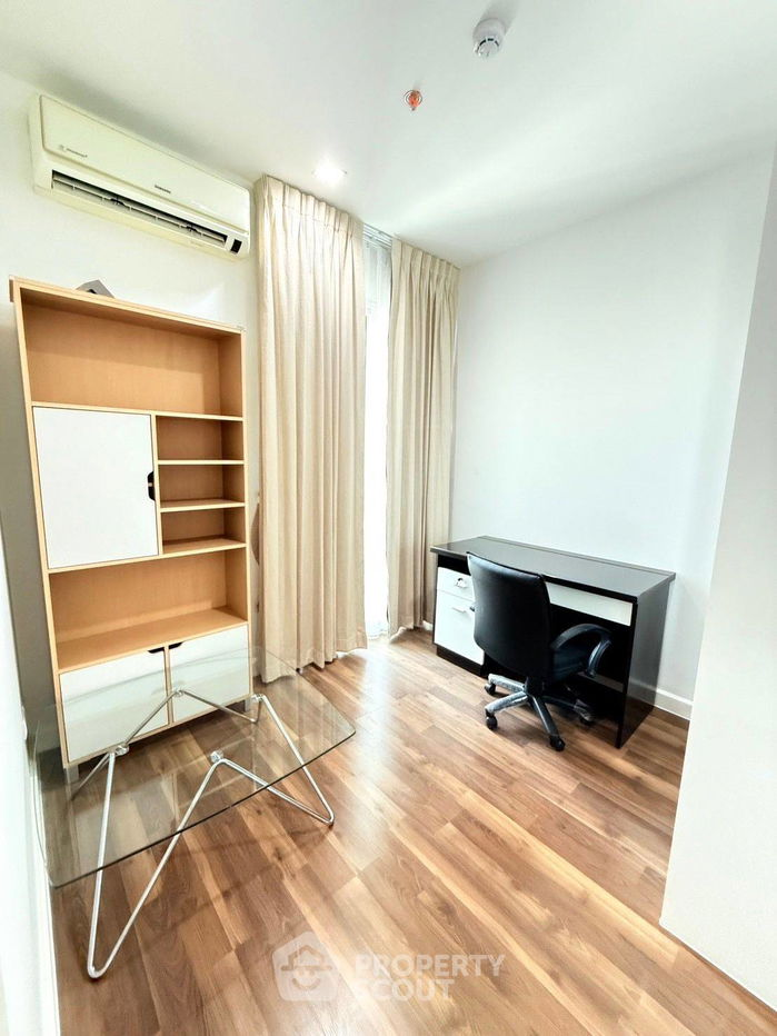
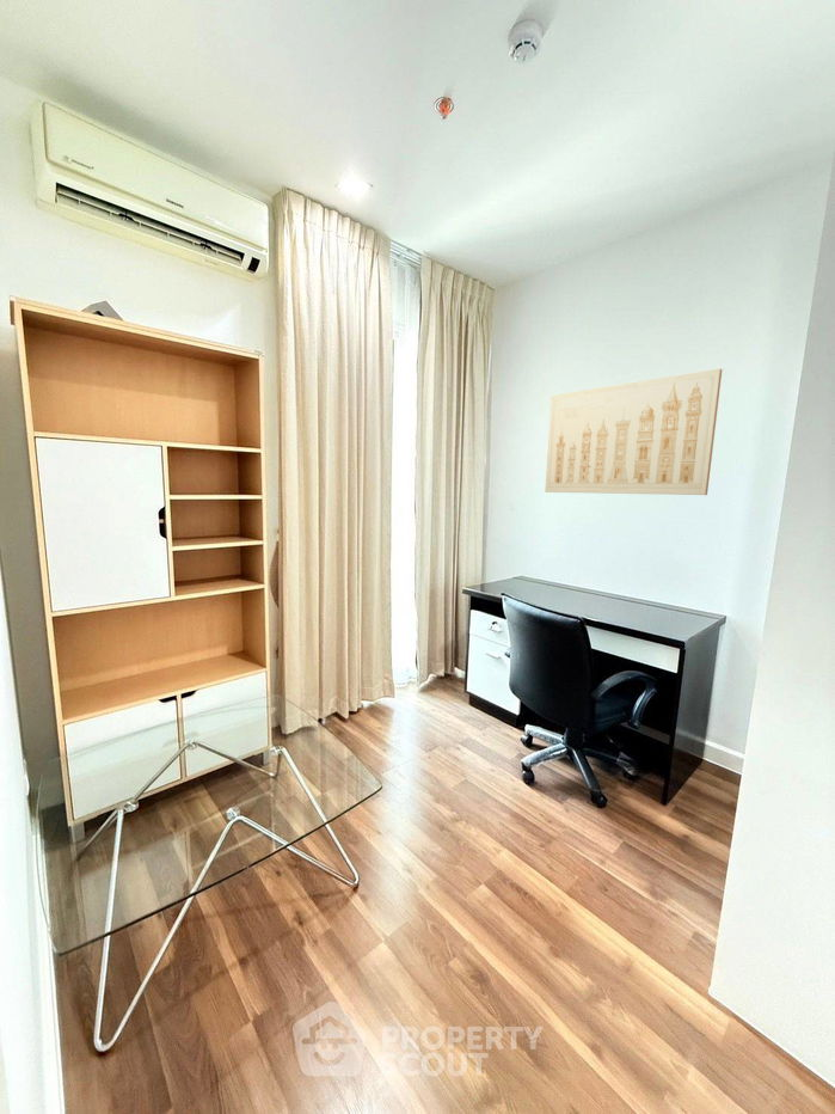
+ wall art (620, 440)
